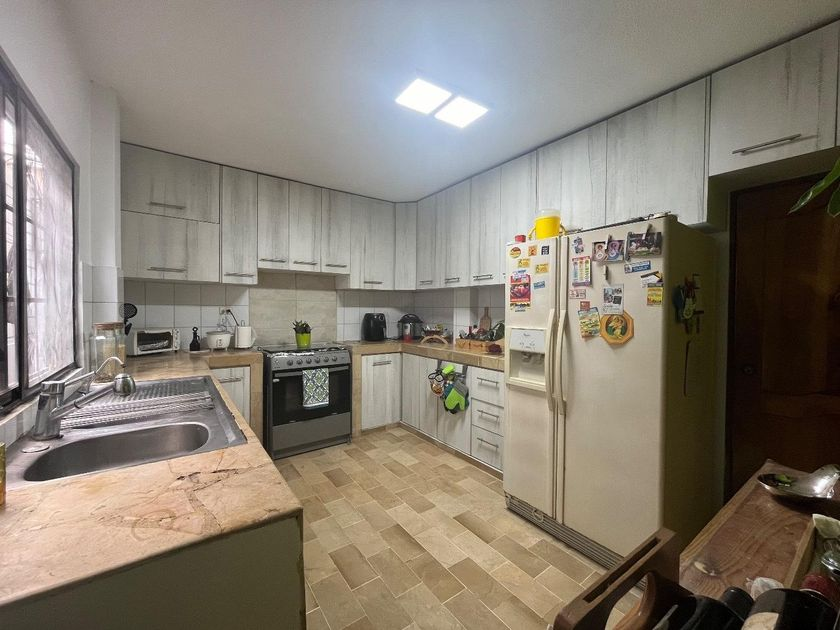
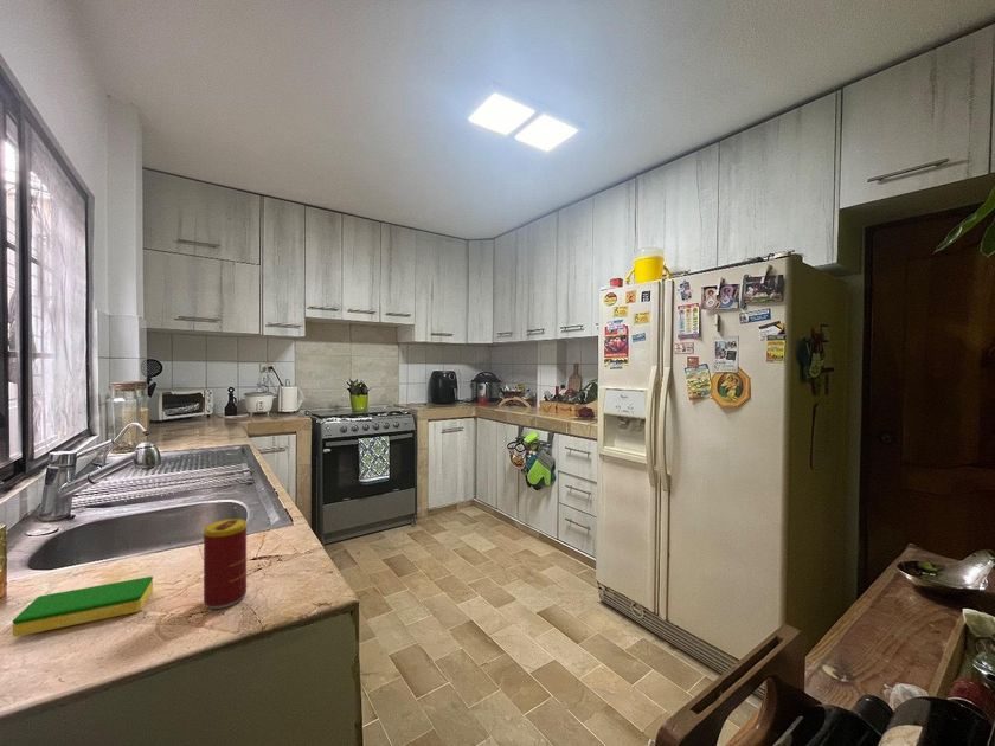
+ dish sponge (89, 603)
+ beverage can (225, 561)
